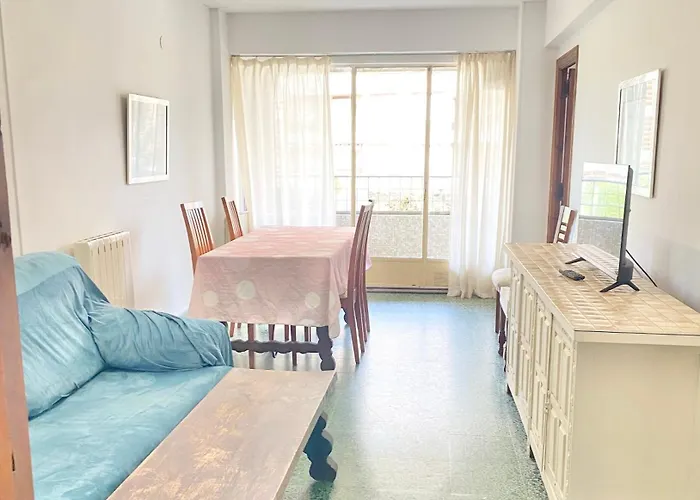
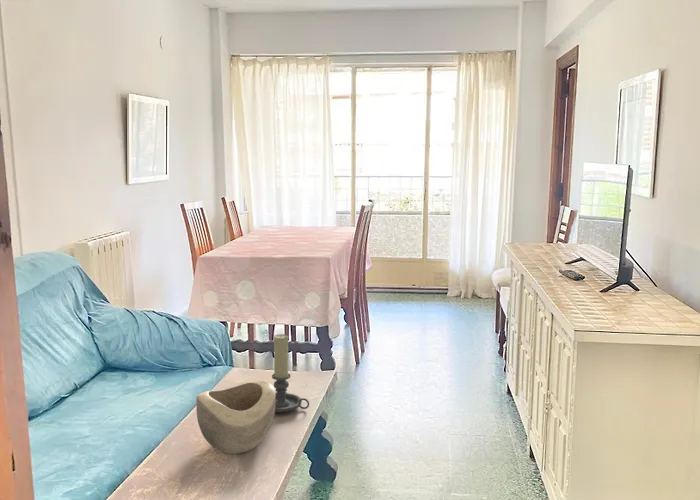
+ decorative bowl (236, 417)
+ candle holder (285, 371)
